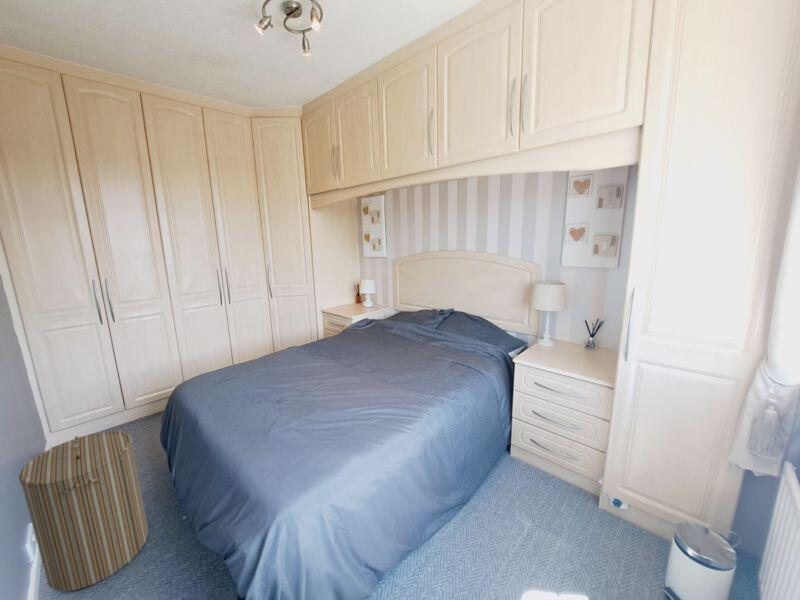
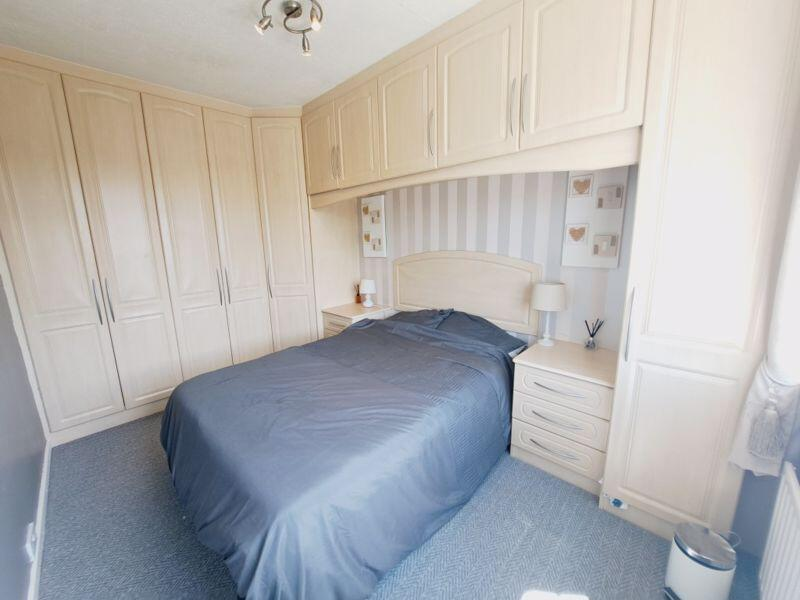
- laundry hamper (89, 497)
